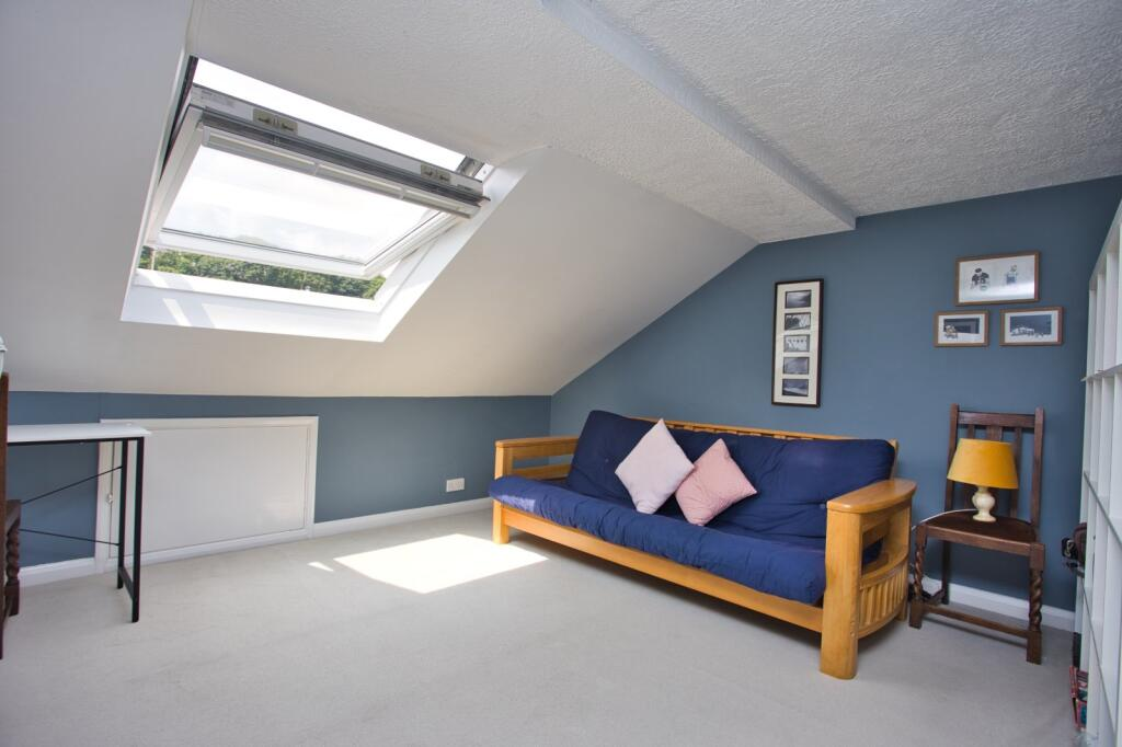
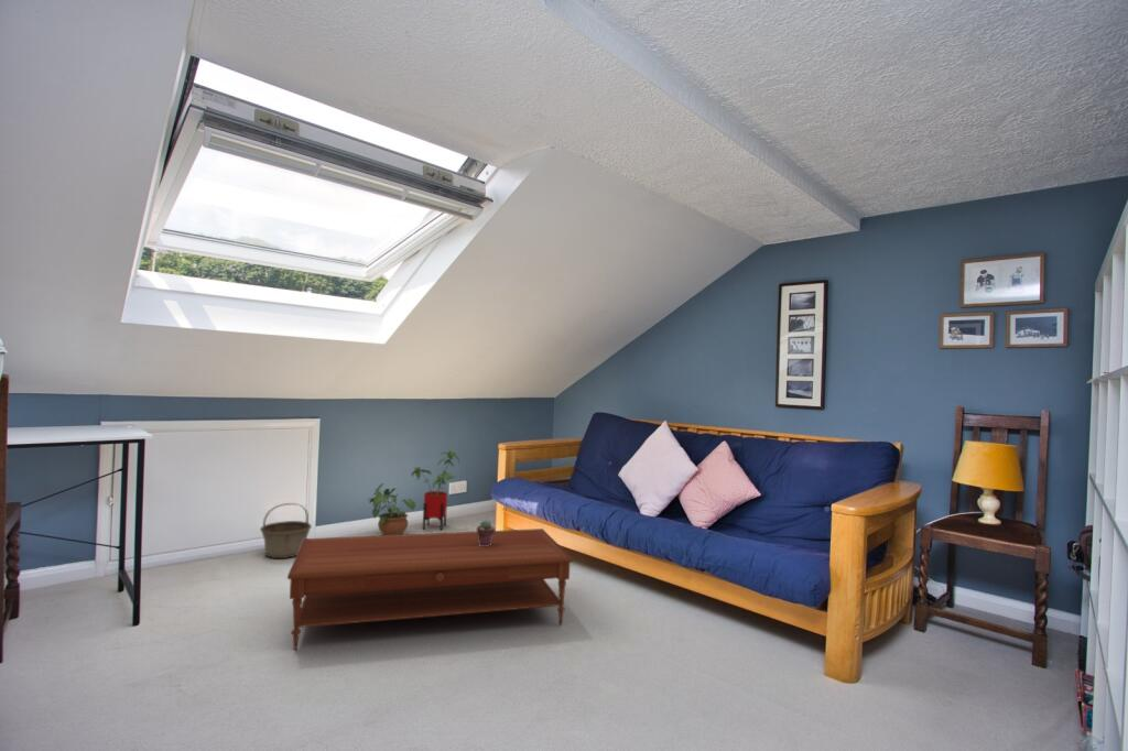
+ potted plant (388, 509)
+ coffee table (433, 581)
+ basket (285, 529)
+ potted succulent (485, 532)
+ house plant (438, 489)
